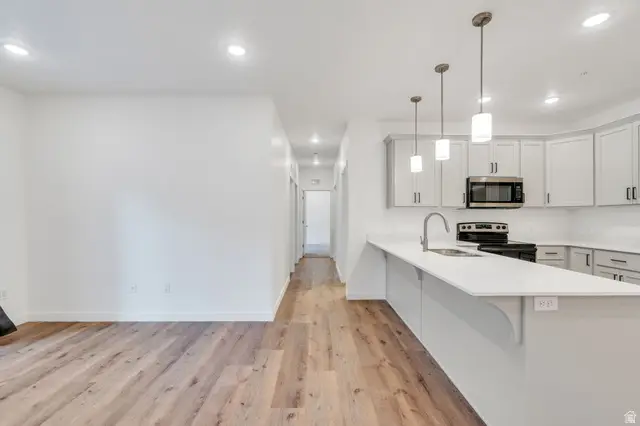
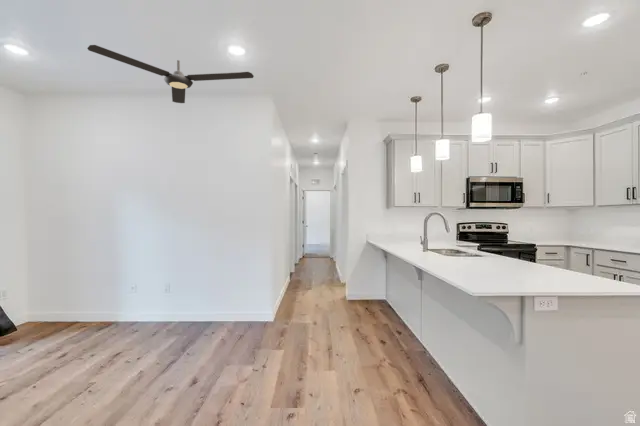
+ ceiling fan (178, 79)
